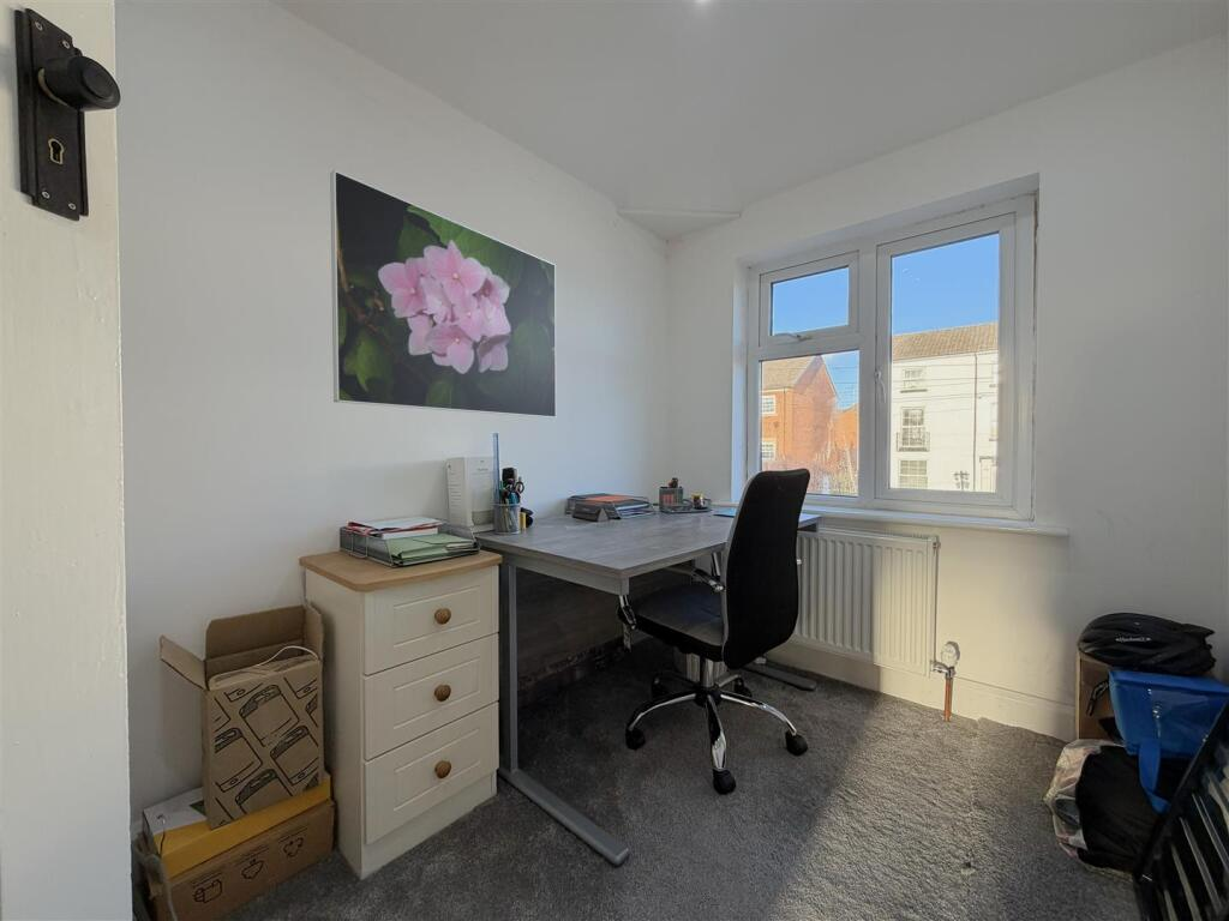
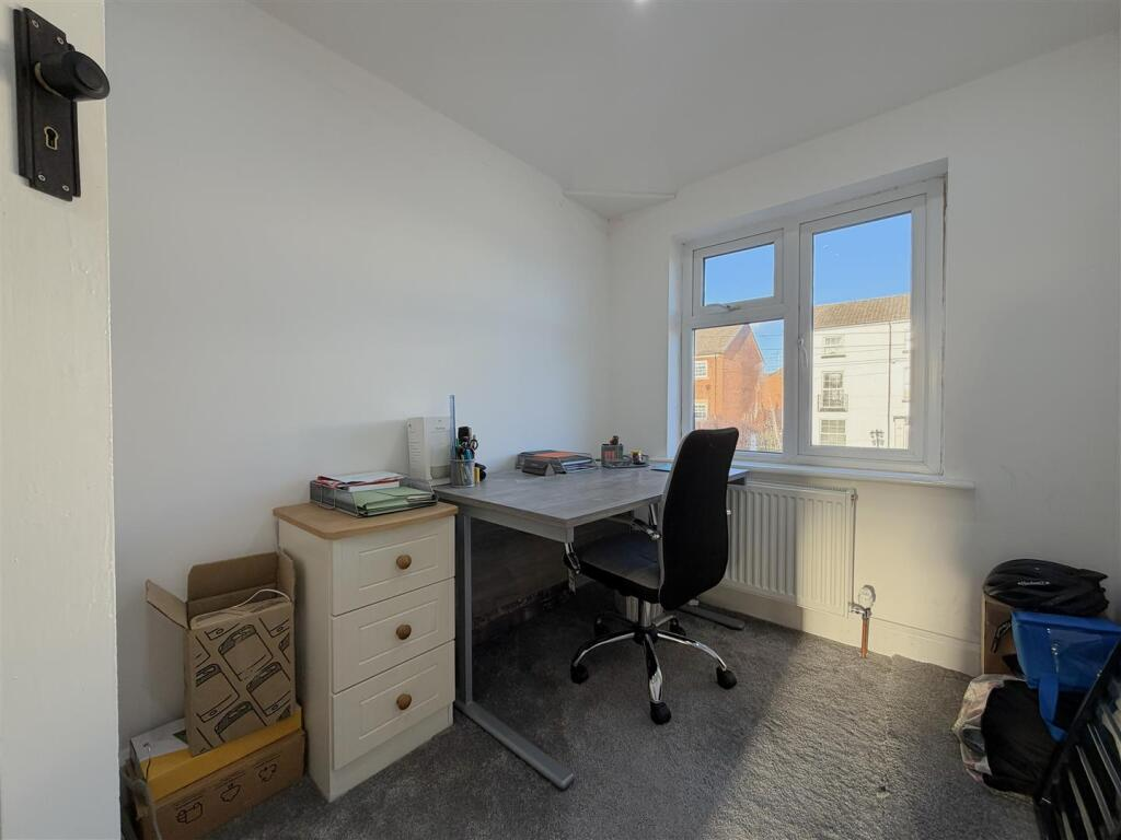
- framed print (466, 319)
